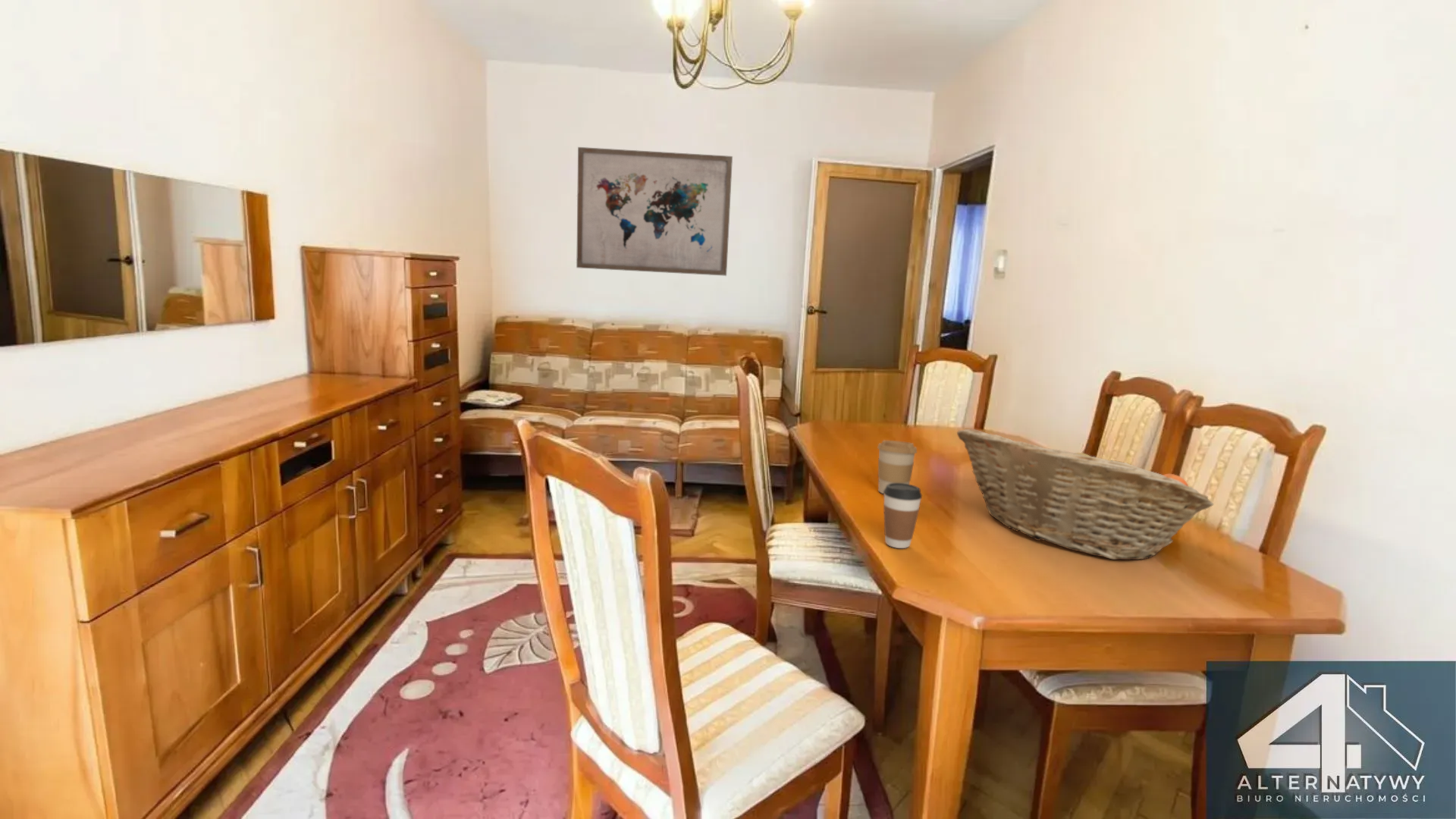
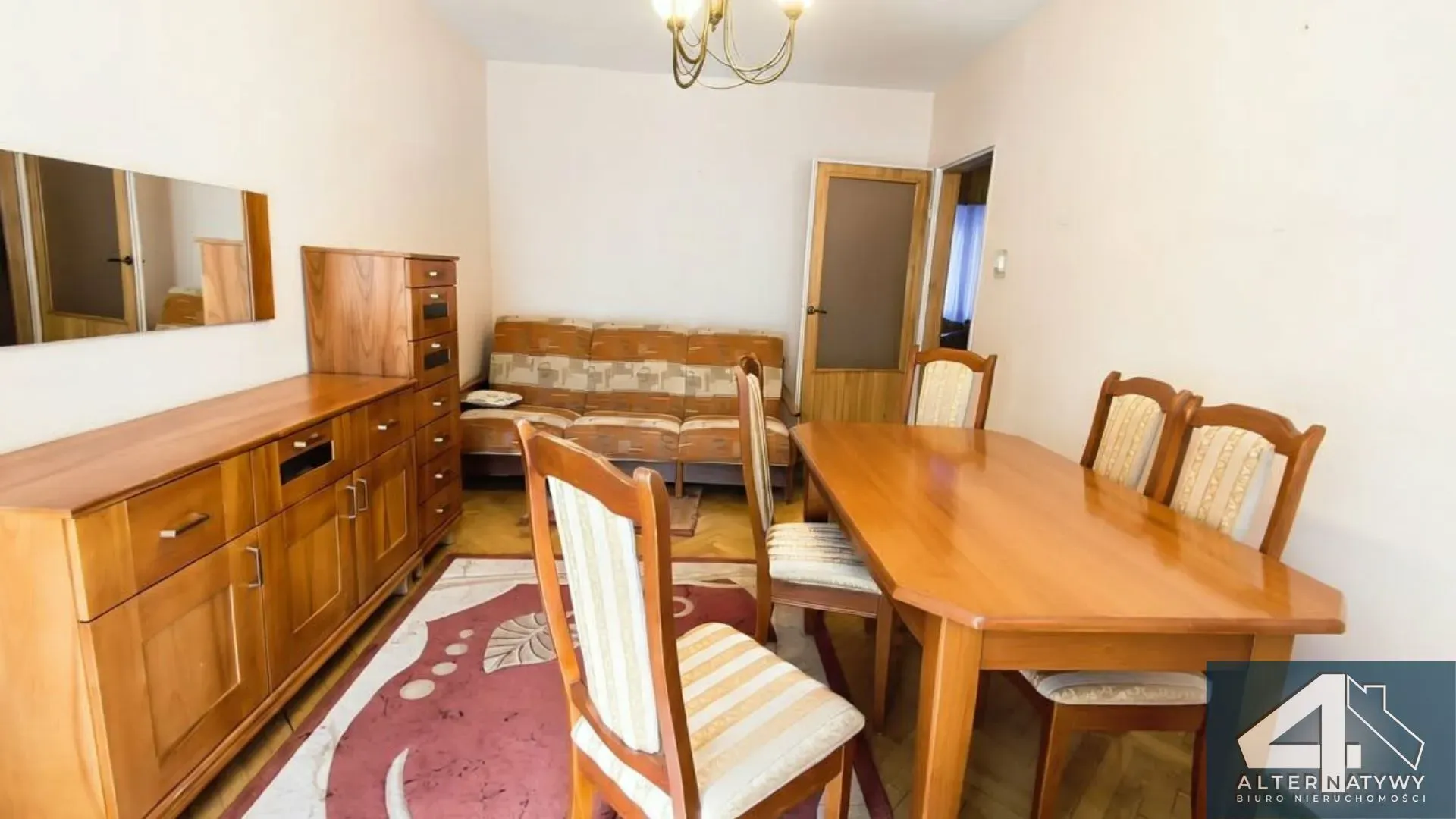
- wall art (654, 212)
- fruit basket (1069, 483)
- coffee cup (900, 515)
- coffee cup (895, 466)
